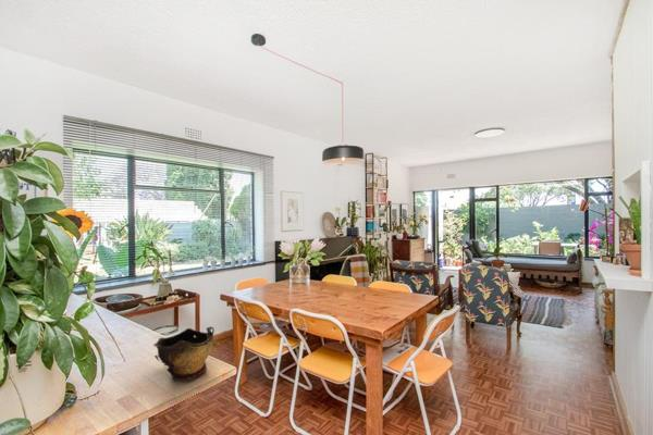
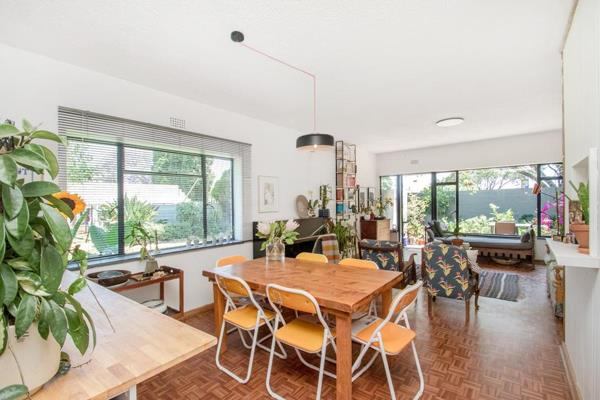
- decorative bowl (184, 350)
